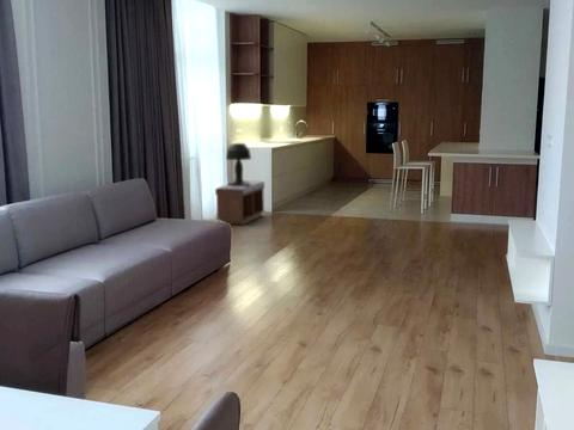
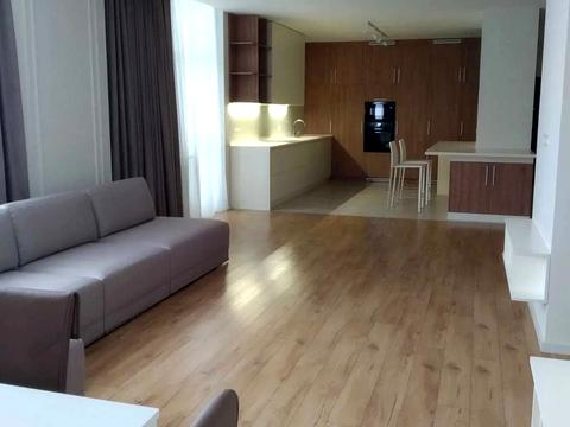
- bench (242, 201)
- table lamp (238, 164)
